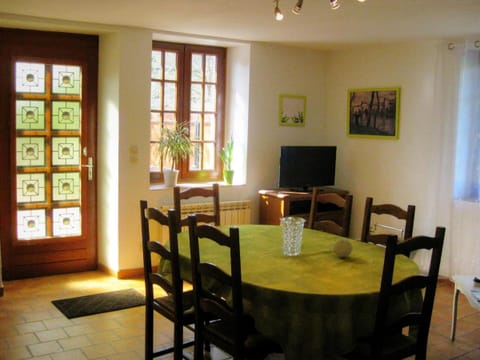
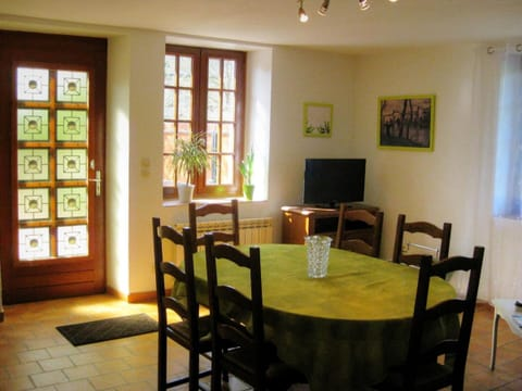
- fruit (342, 248)
